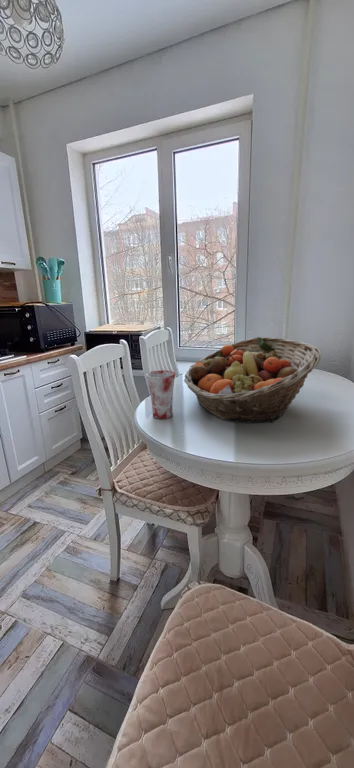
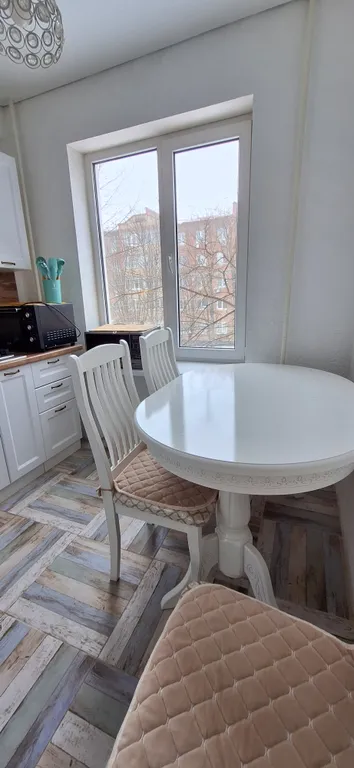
- mug (159, 393)
- fruit basket (246, 374)
